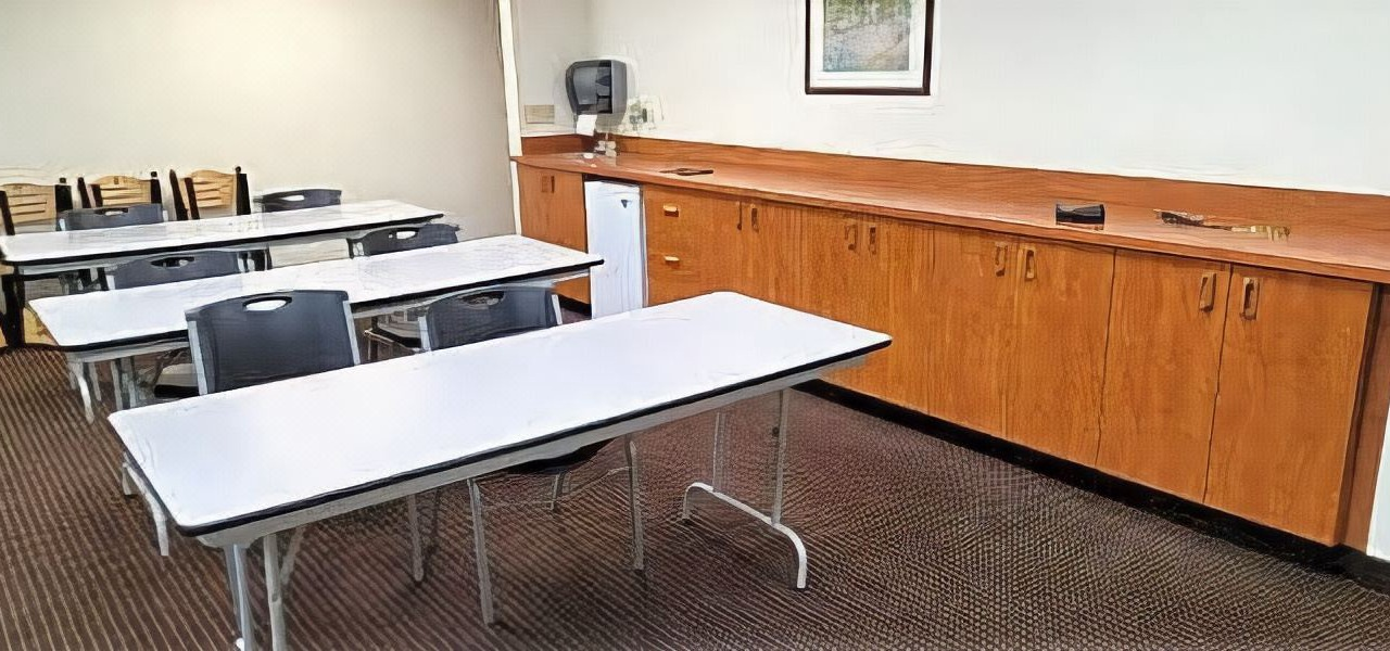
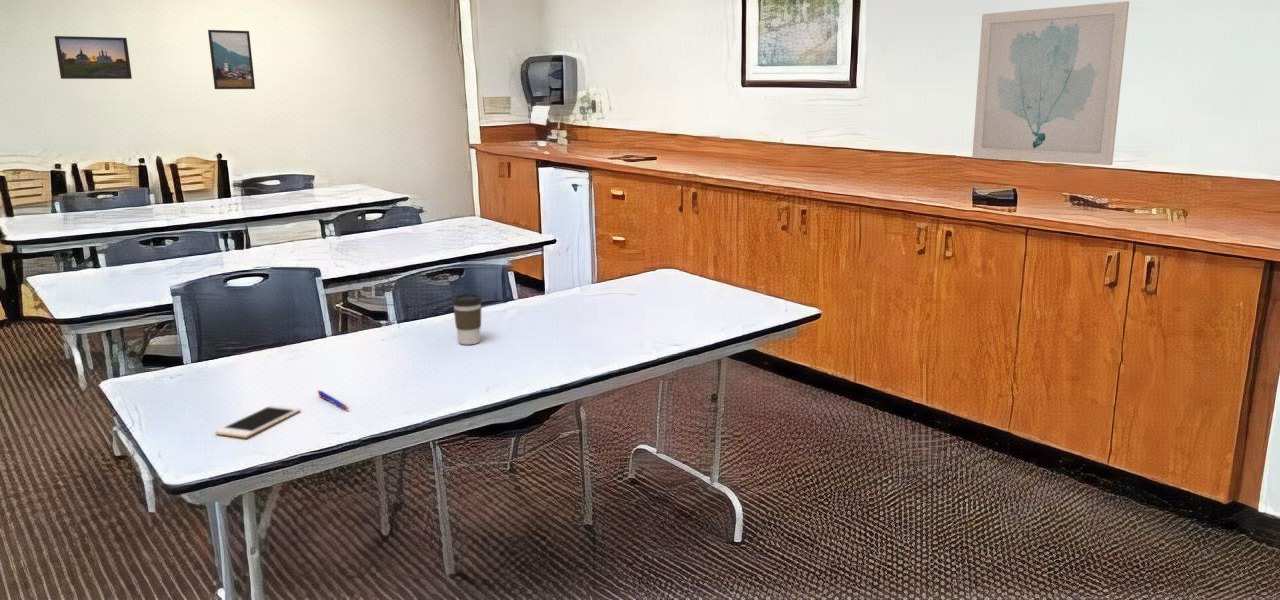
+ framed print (231, 60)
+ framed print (94, 57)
+ wall art (1044, 86)
+ coffee cup (468, 319)
+ cell phone (259, 420)
+ pen (333, 399)
